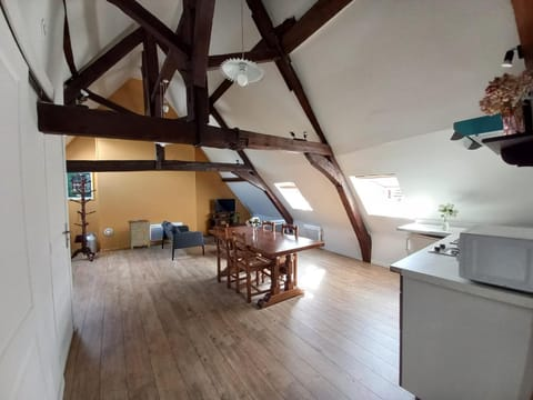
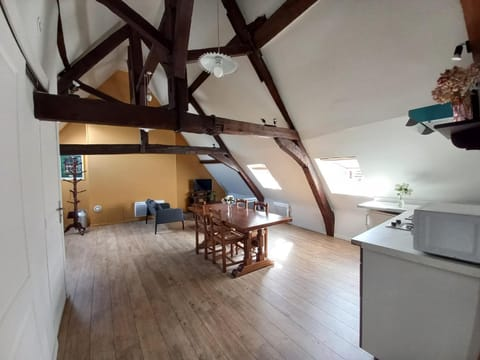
- nightstand (139, 233)
